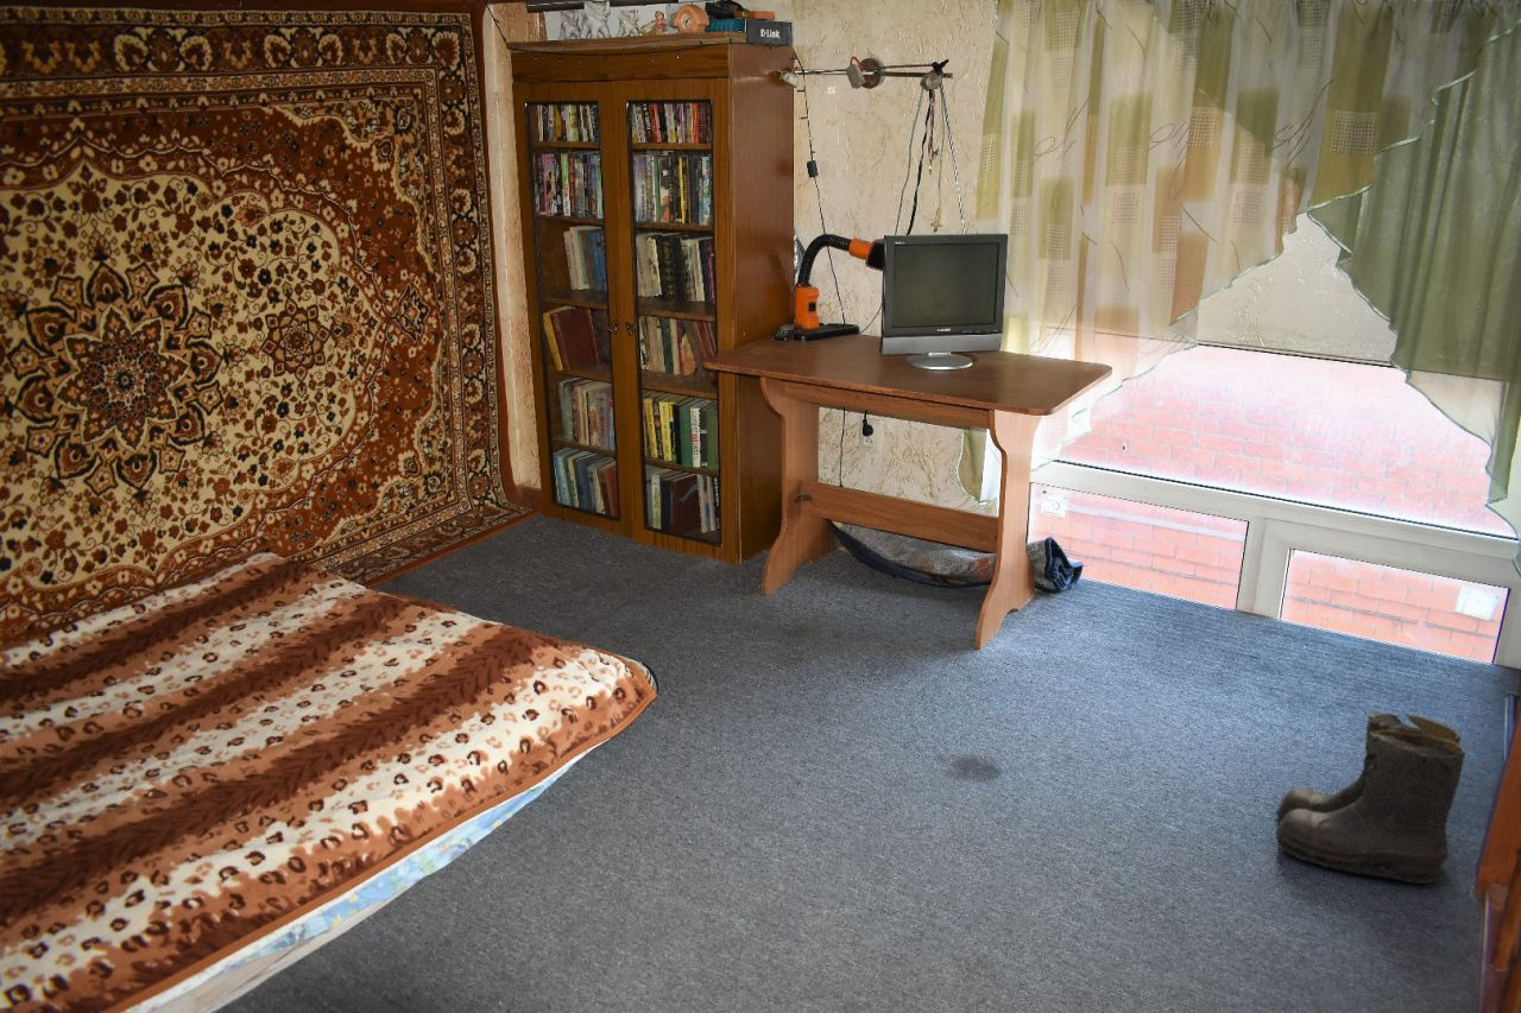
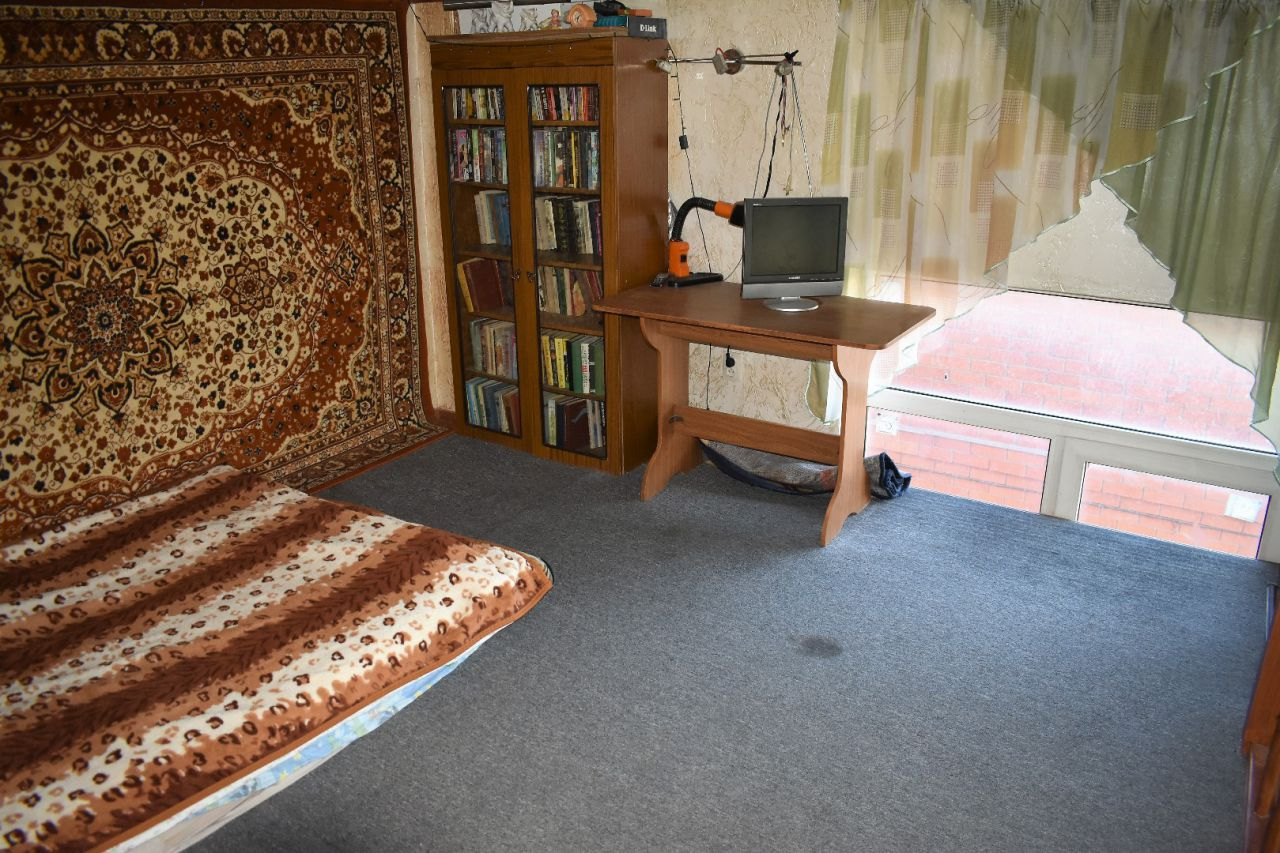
- boots (1363, 785)
